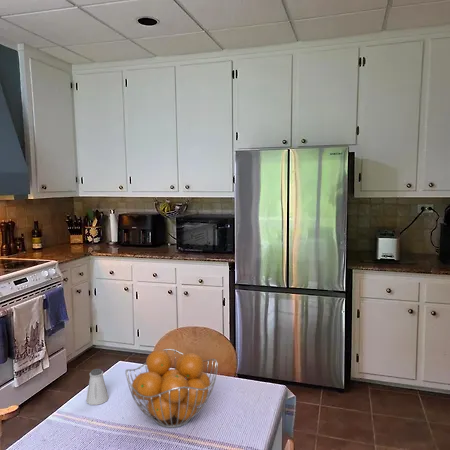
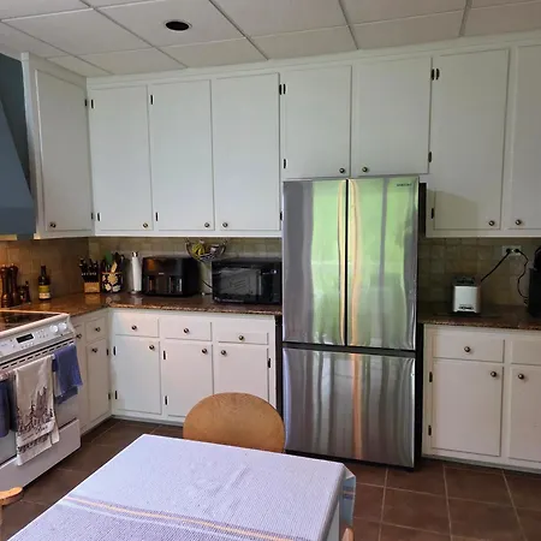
- saltshaker (96, 385)
- fruit basket (172, 385)
